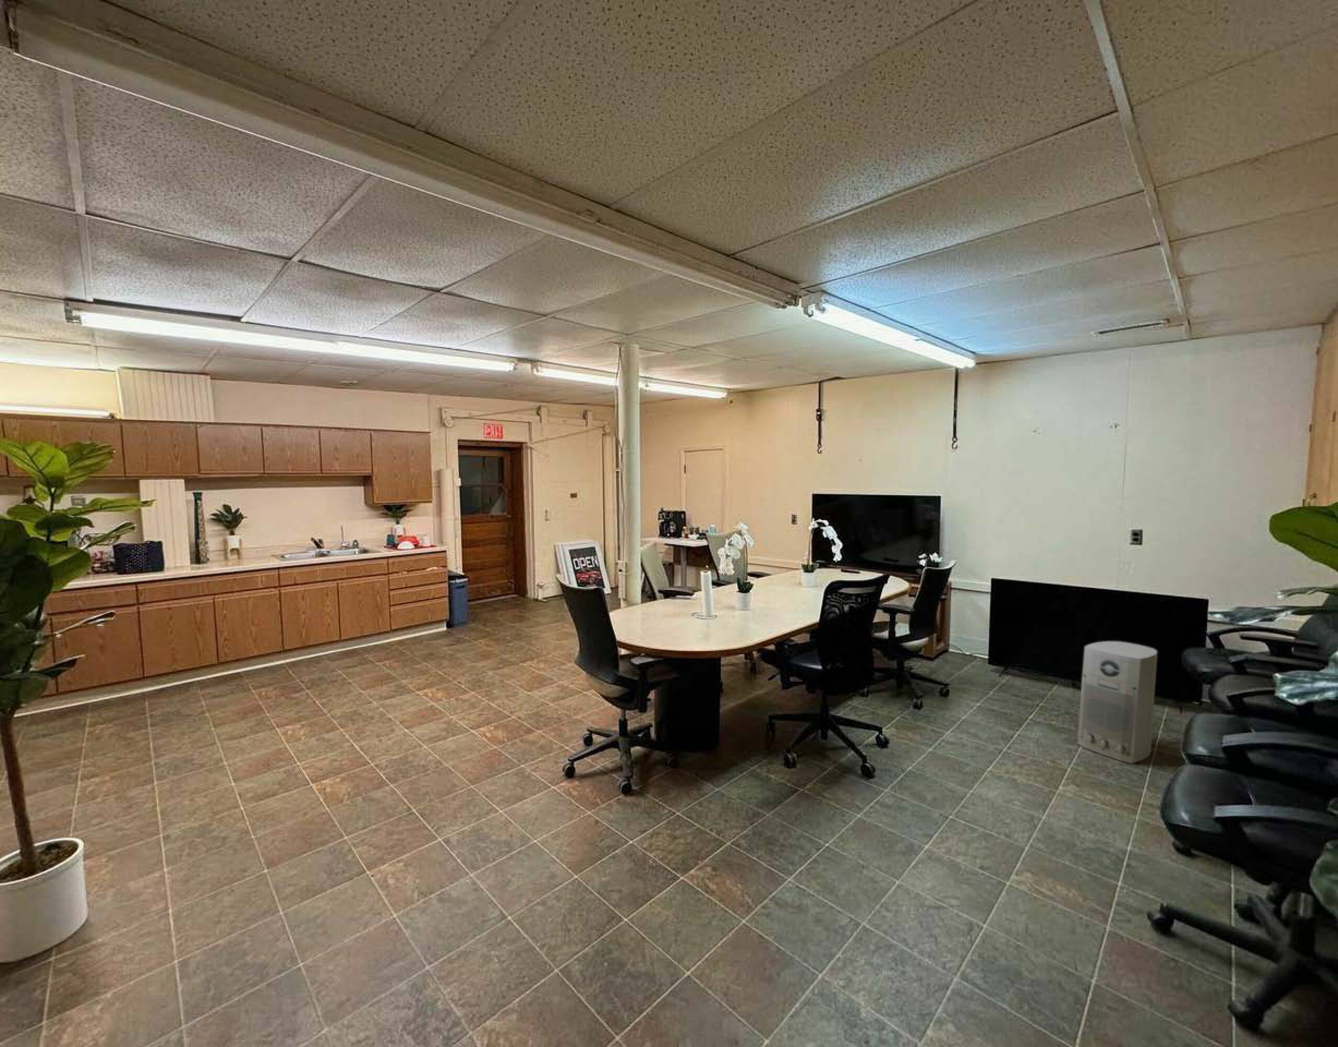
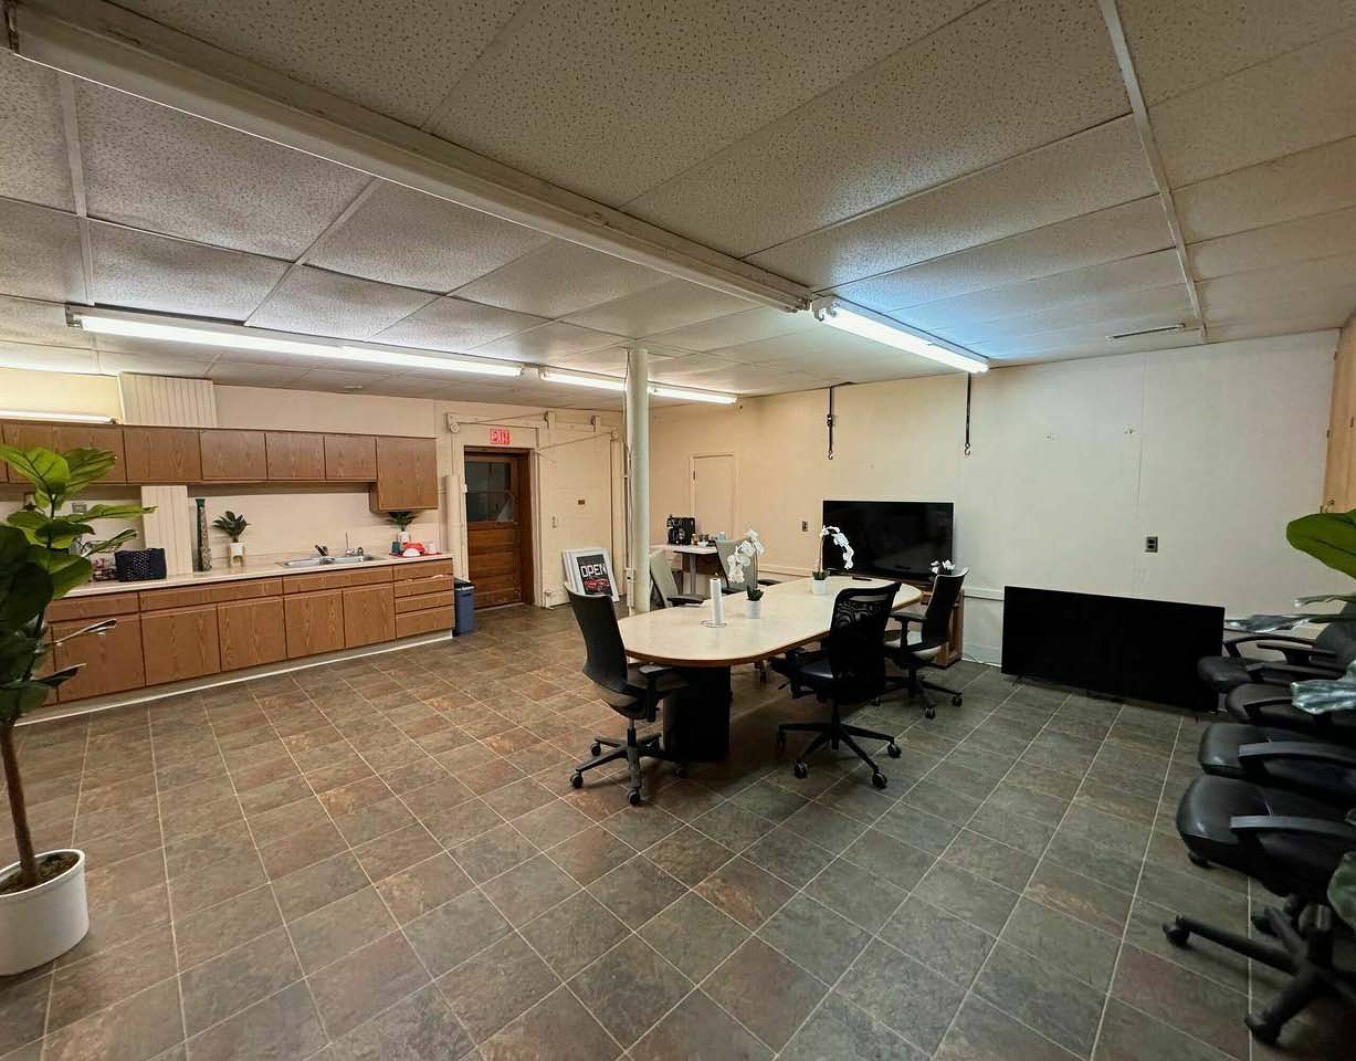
- air purifier (1120, 698)
